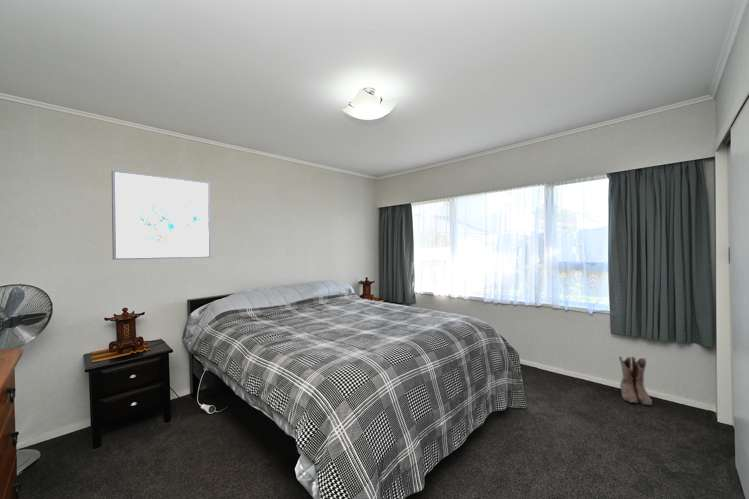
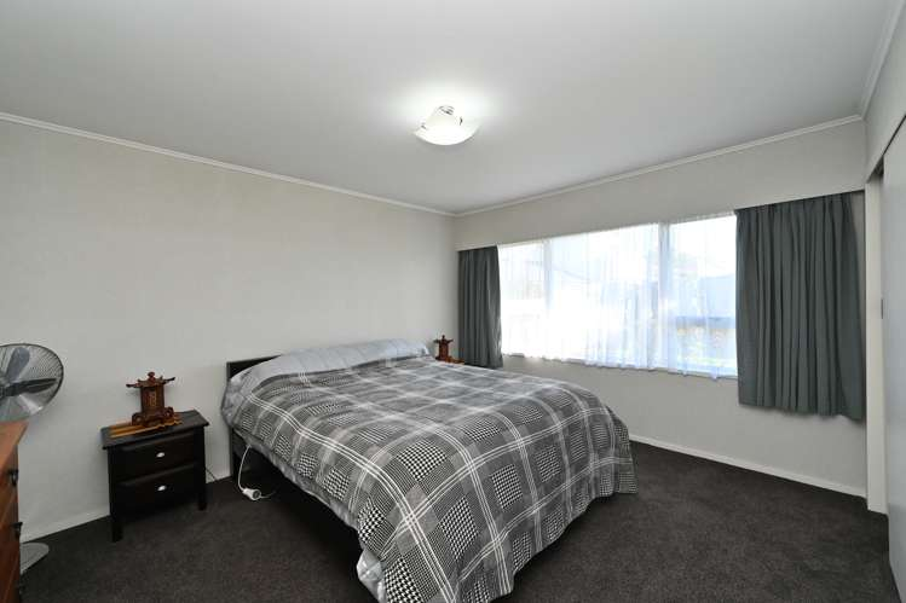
- wall art (165, 217)
- boots (635, 378)
